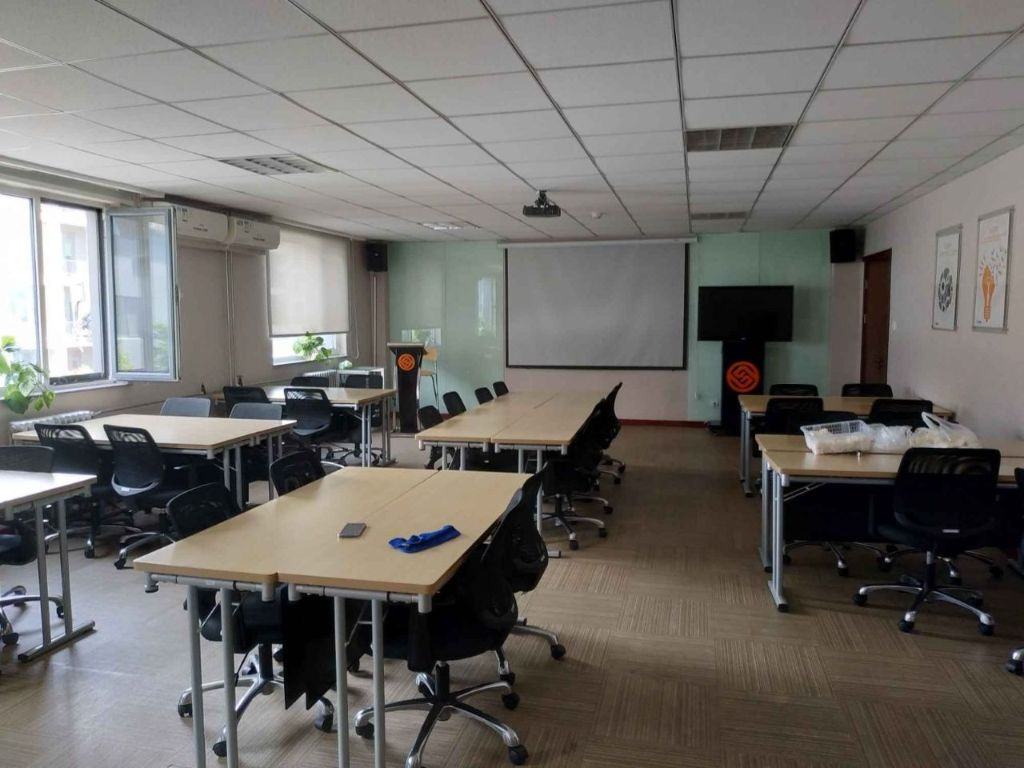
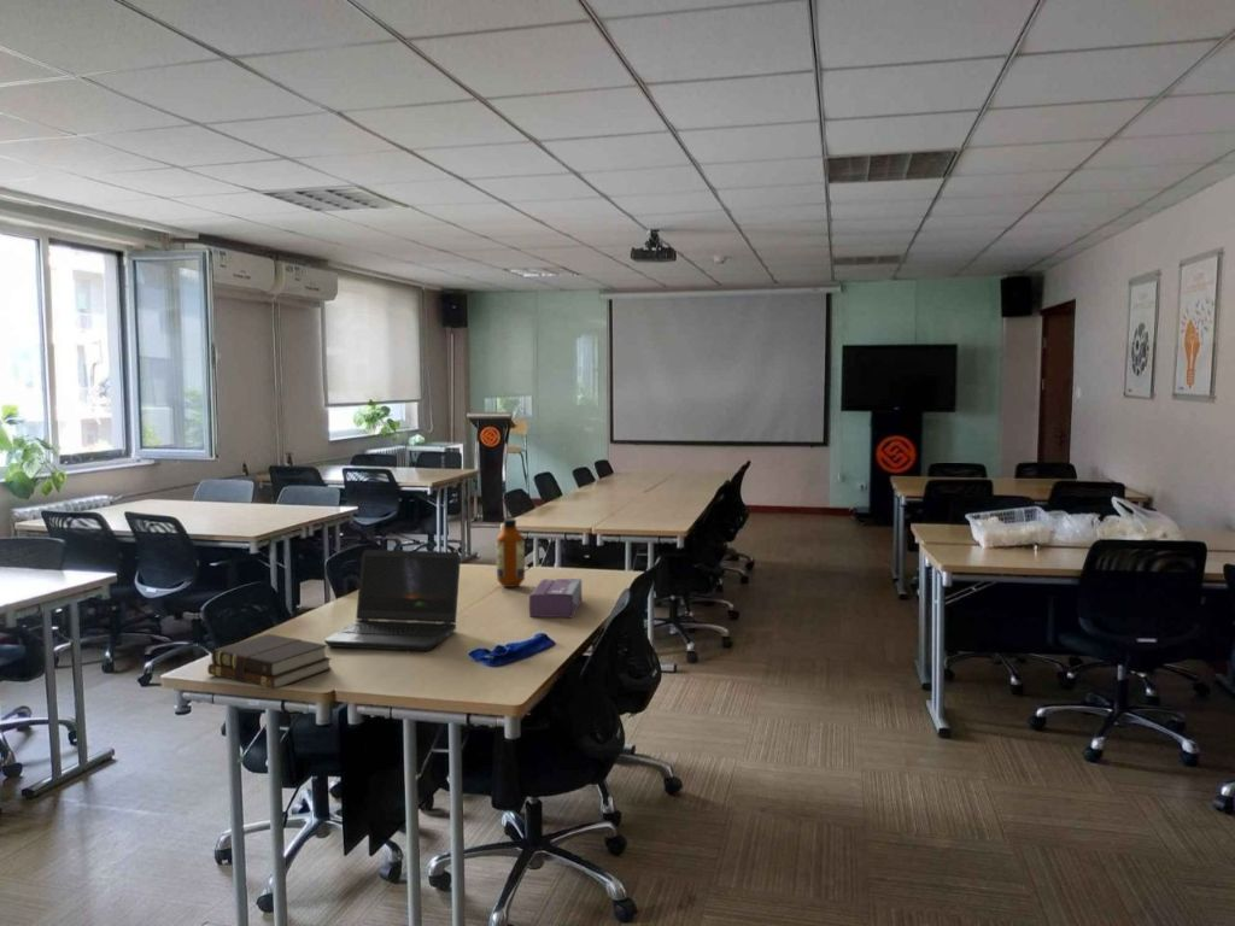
+ tissue box (556, 597)
+ bottle (510, 552)
+ bible (270, 660)
+ laptop computer (393, 597)
